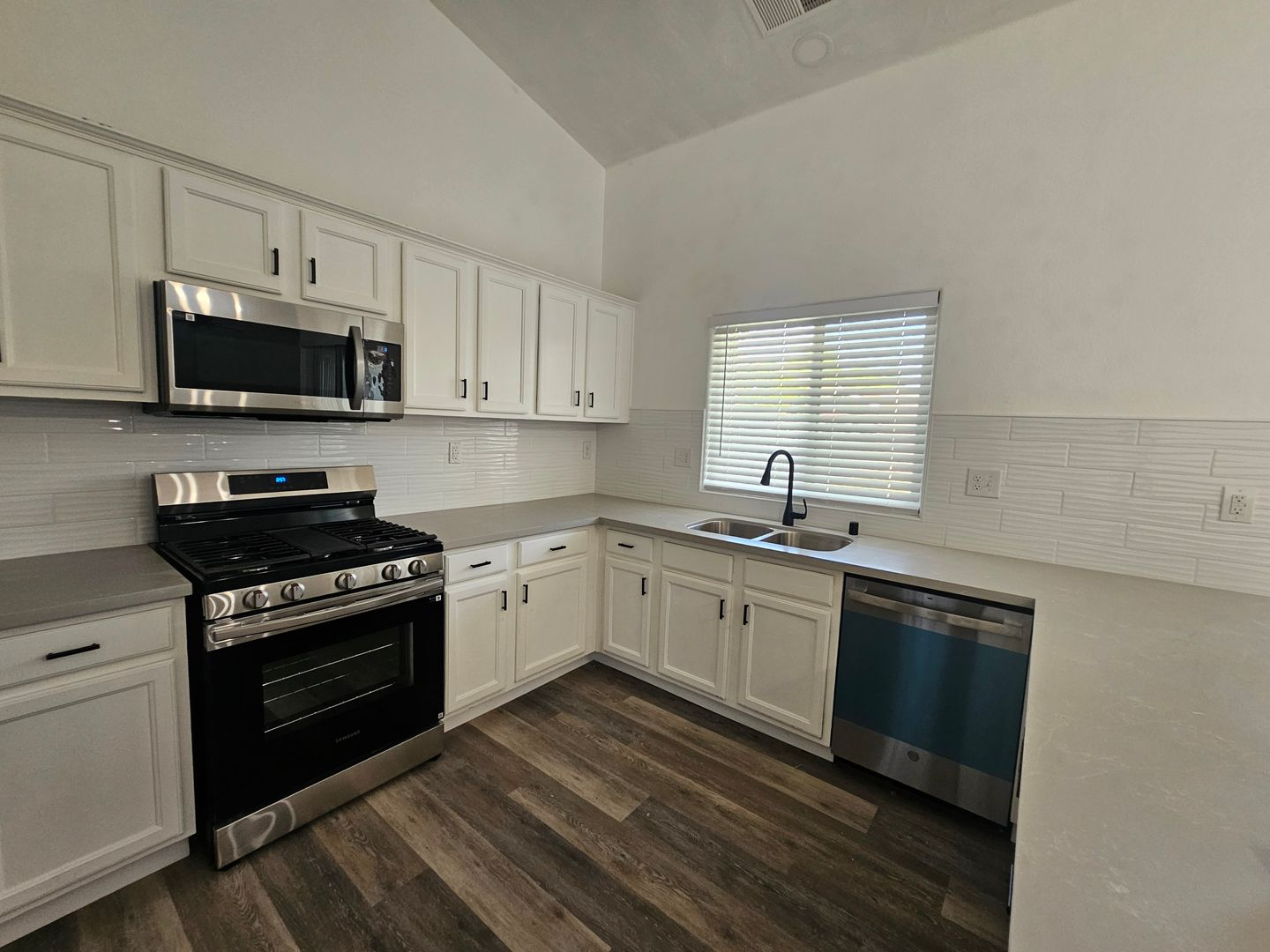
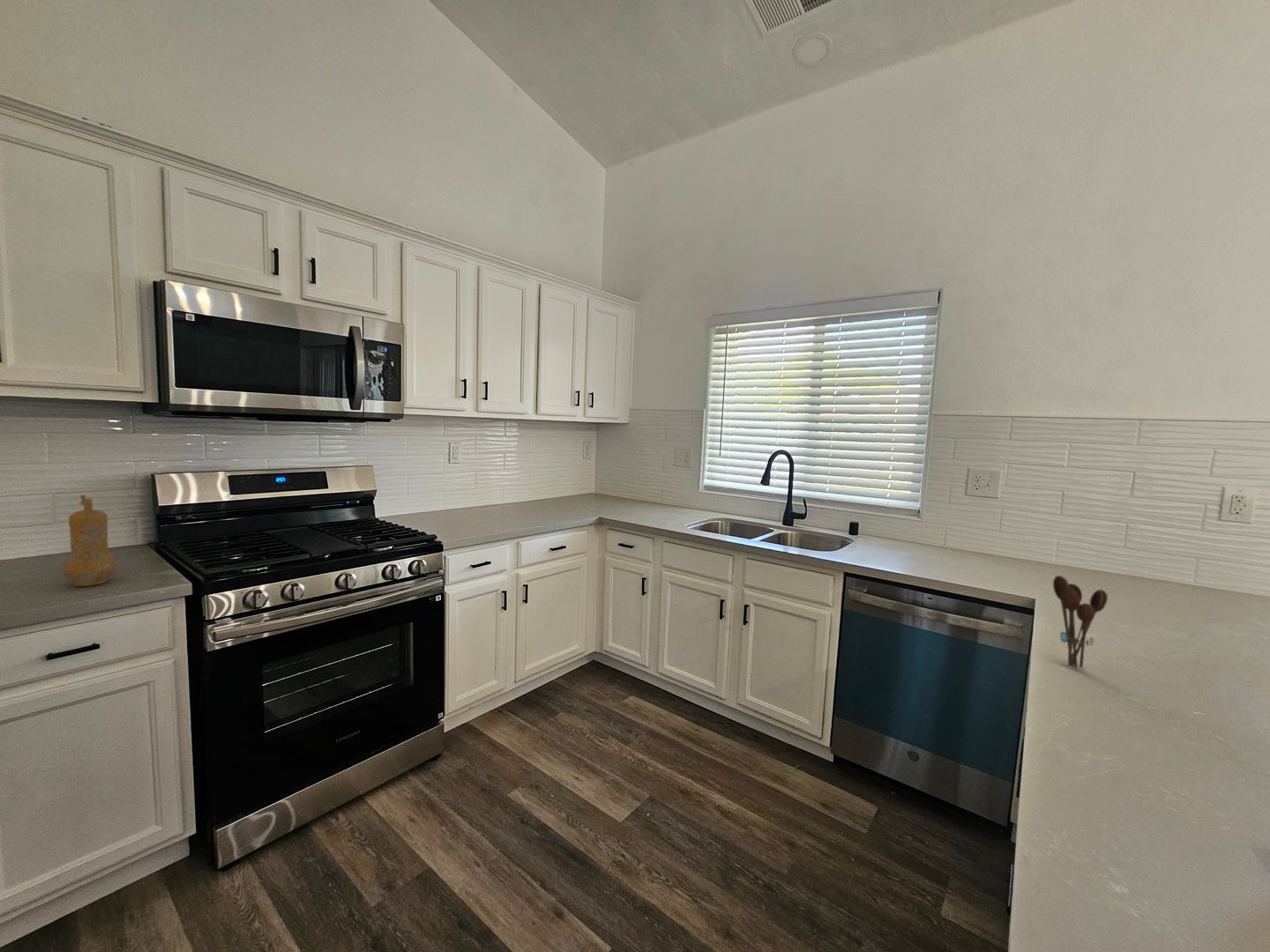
+ pepper mill (88, 539)
+ utensil holder (1073, 622)
